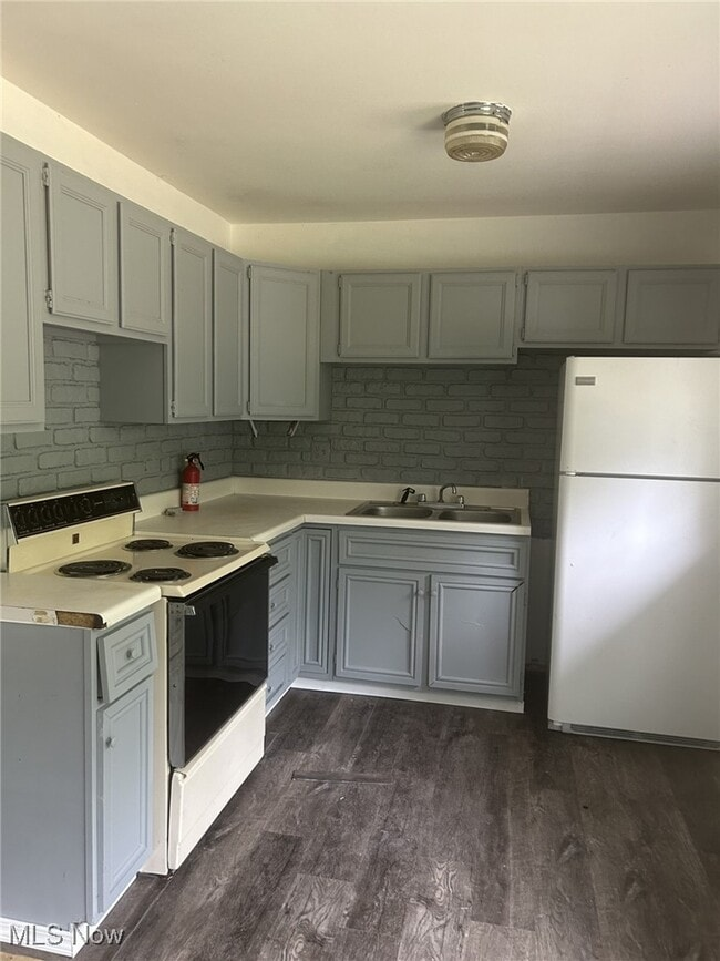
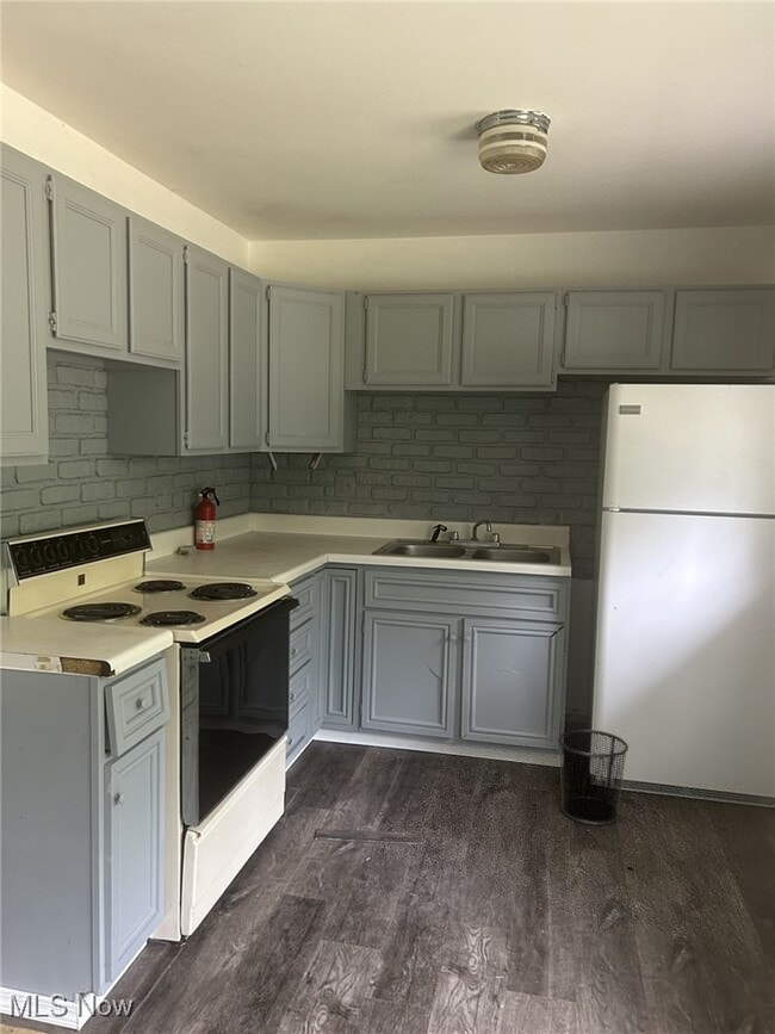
+ waste bin (590, 776)
